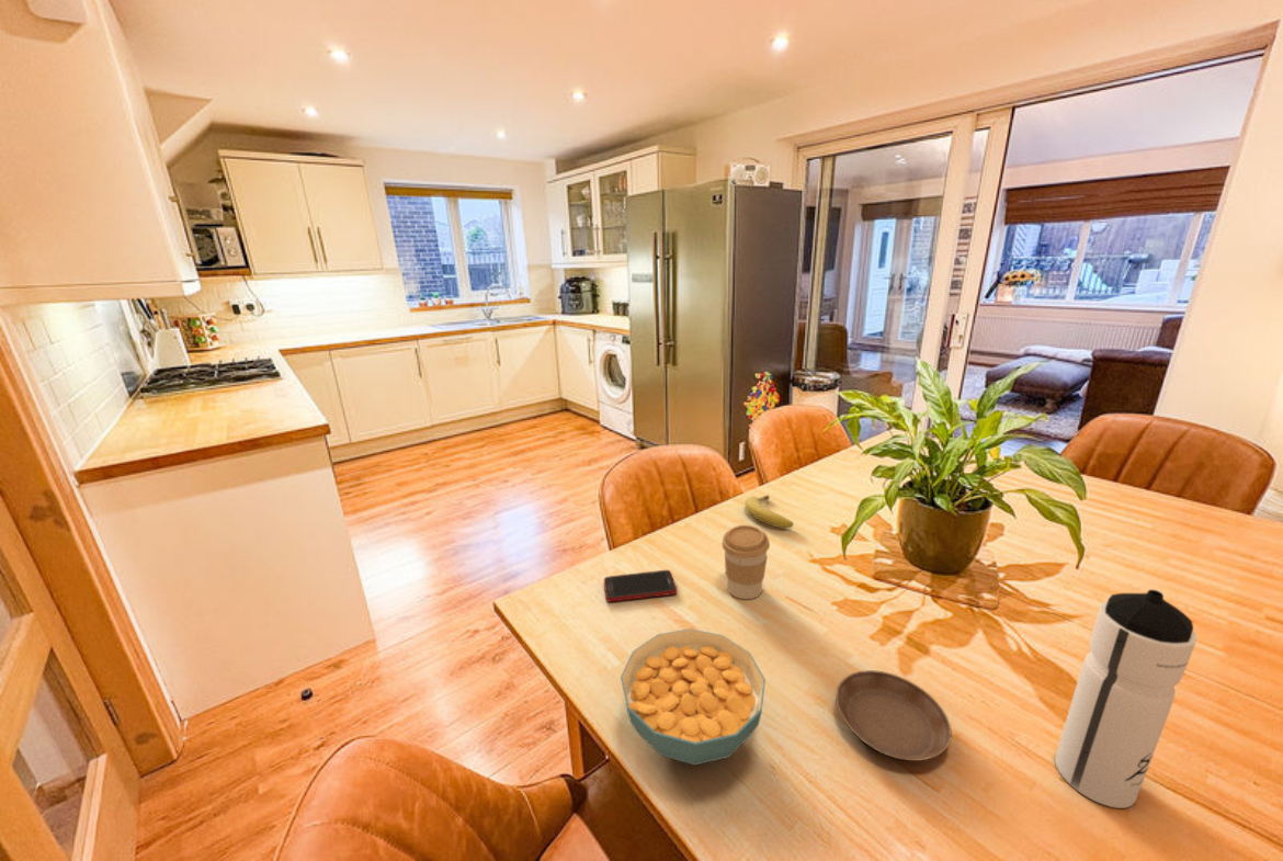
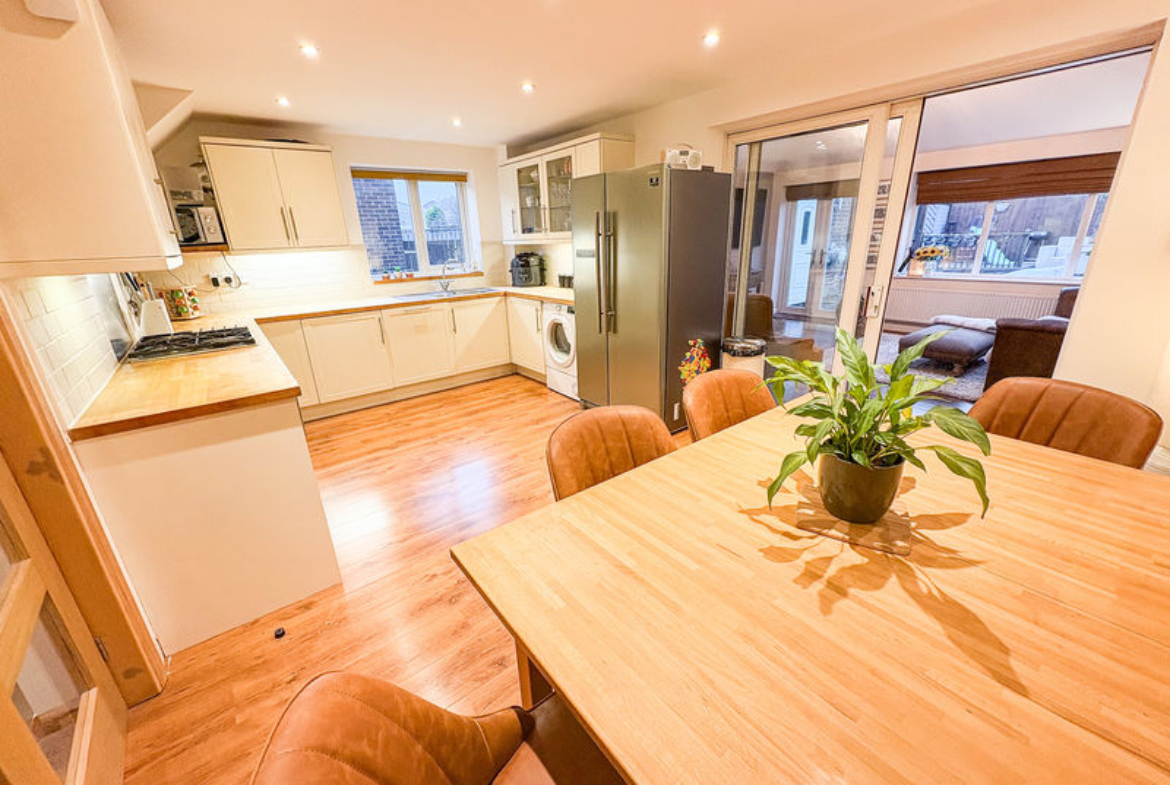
- fruit (764, 508)
- saucer (889, 716)
- cereal bowl (692, 705)
- cell phone (639, 585)
- water bottle (1122, 691)
- coffee cup (745, 560)
